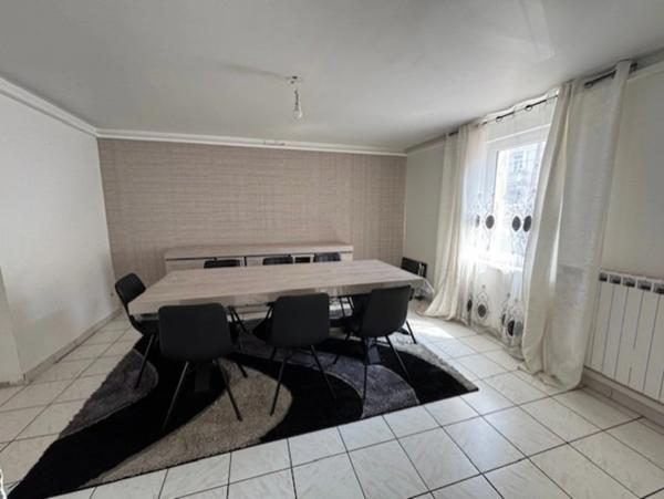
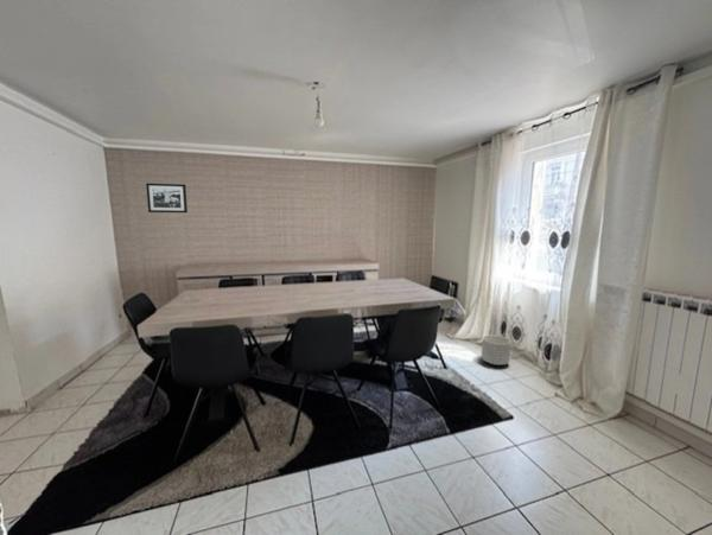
+ picture frame (166, 198)
+ planter (495, 351)
